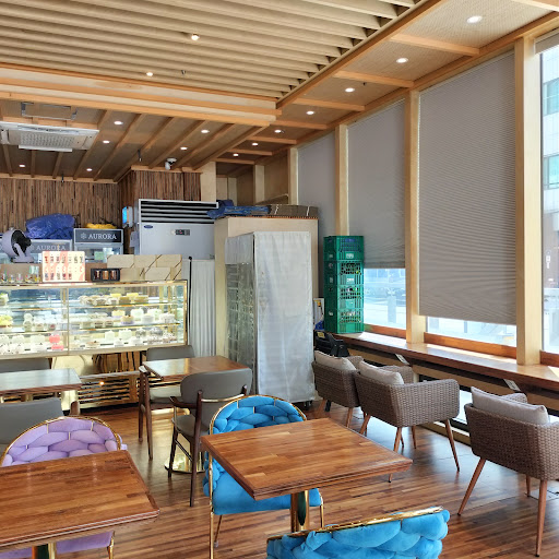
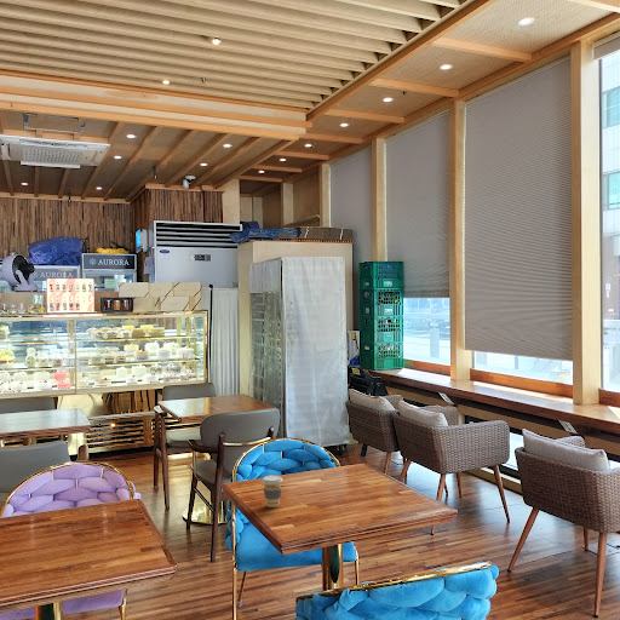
+ coffee cup (272, 490)
